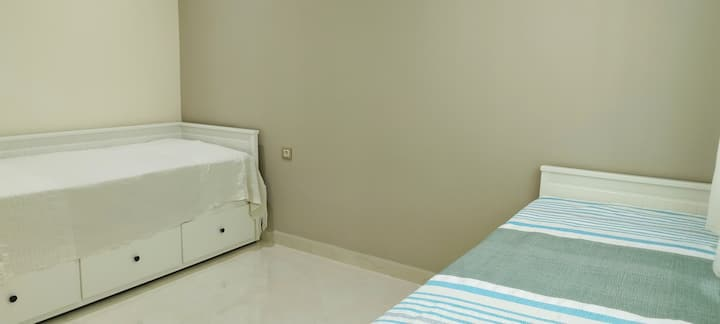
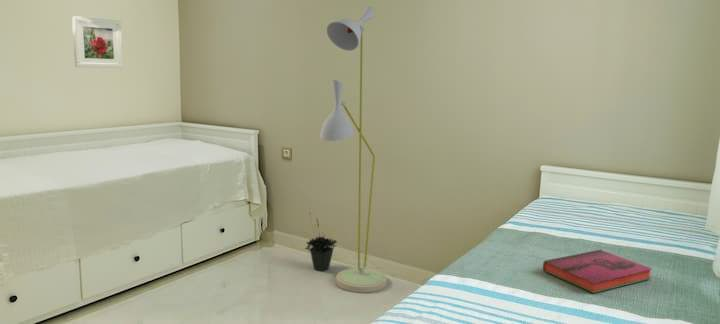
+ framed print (98, 43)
+ potted plant (320, 240)
+ floor lamp (359, 152)
+ hardback book (596, 269)
